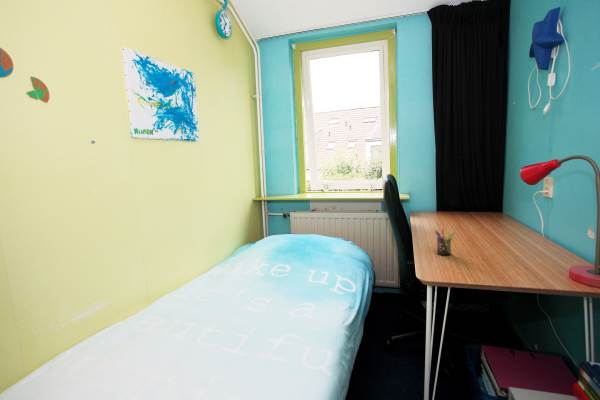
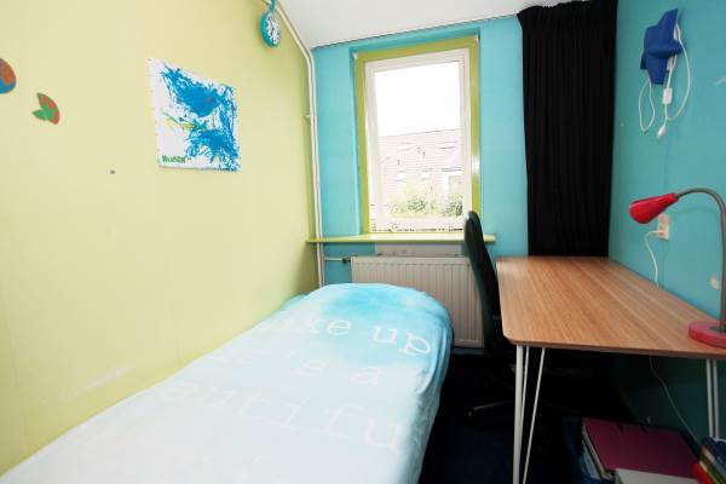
- pen holder (445, 240)
